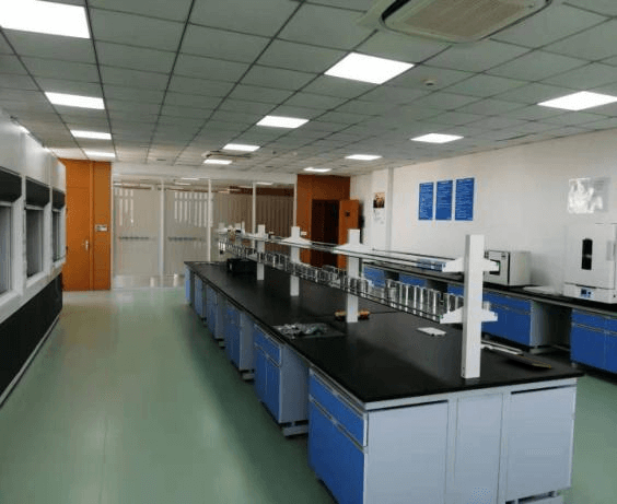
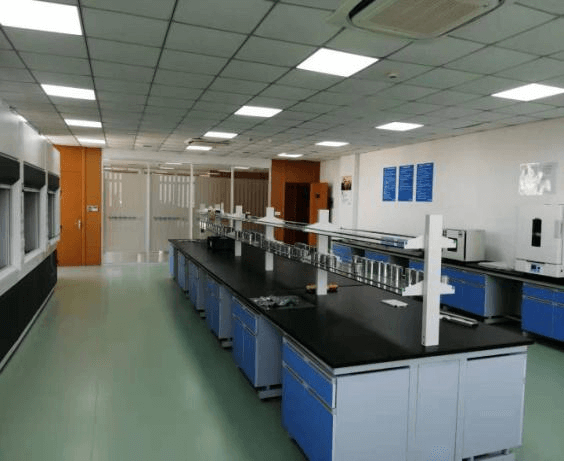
- notepad (523, 360)
